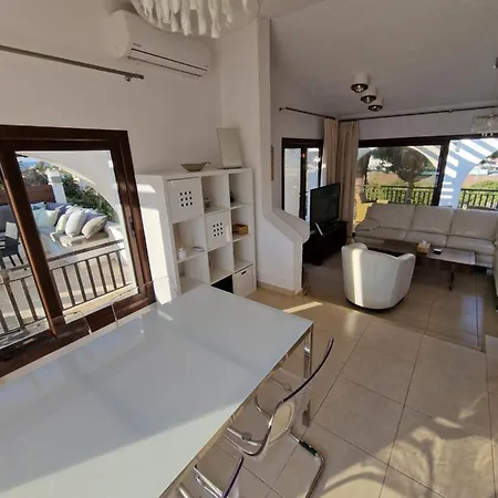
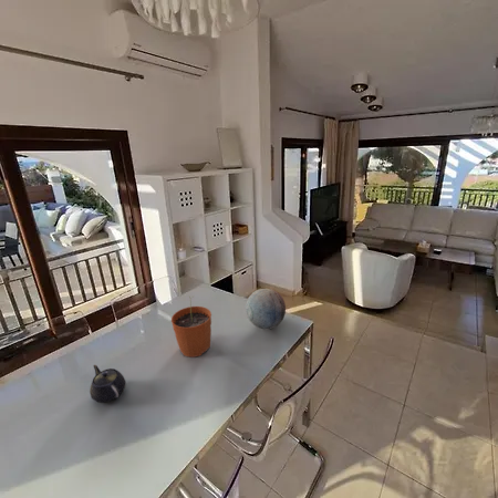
+ plant pot (191, 323)
+ teapot (106, 382)
+ decorative orb (266, 308)
